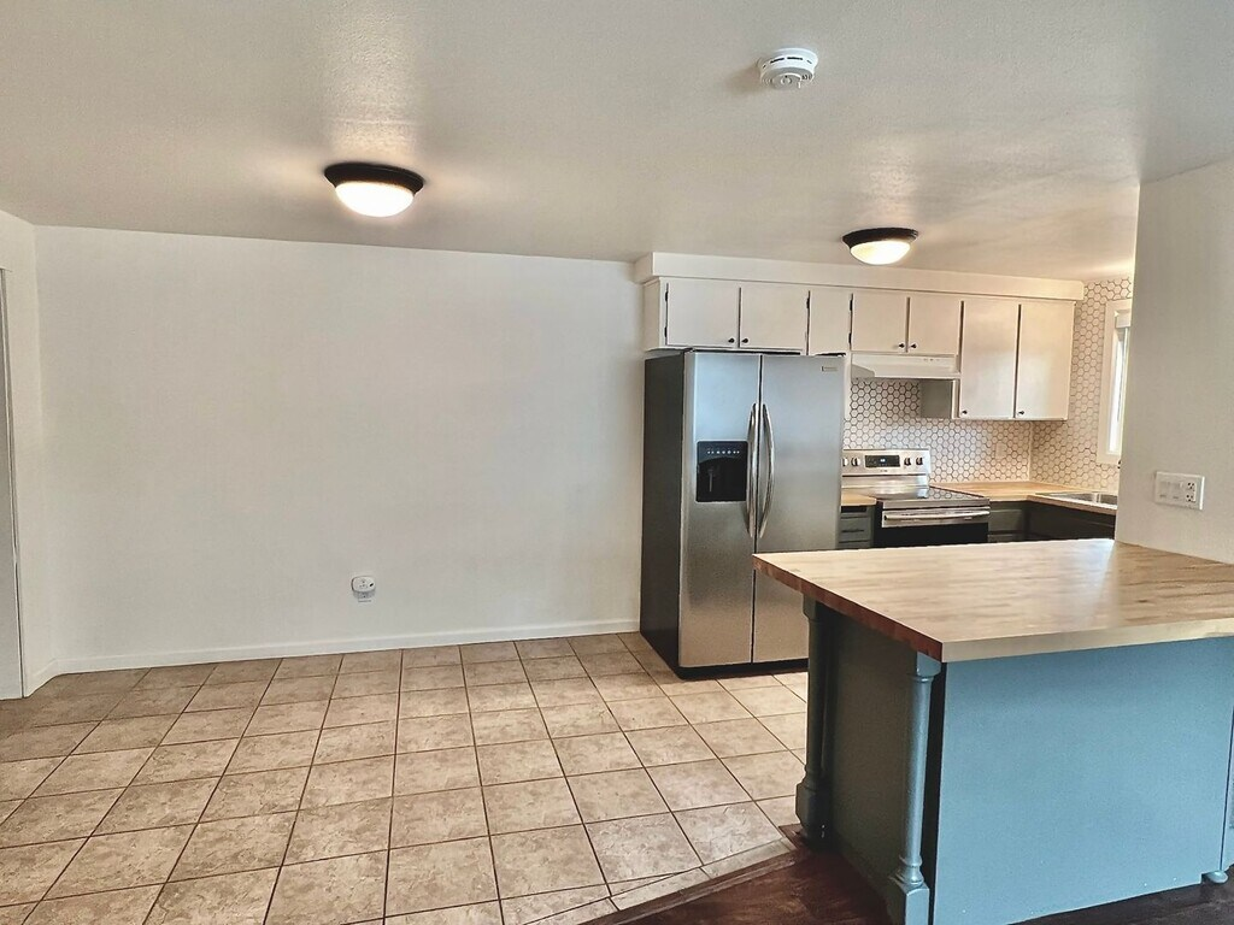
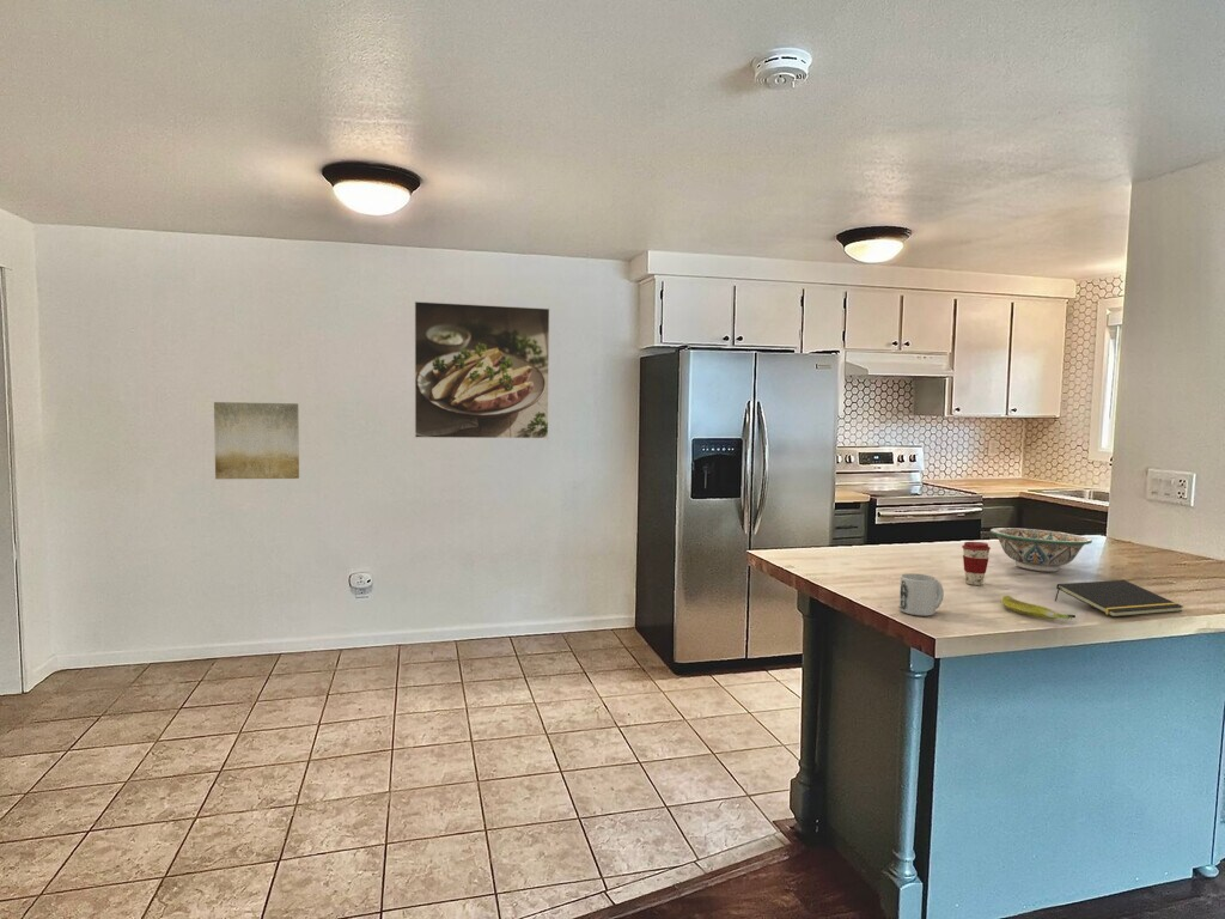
+ mug (922, 594)
+ coffee cup (975, 562)
+ wall art (257, 440)
+ notepad (1117, 597)
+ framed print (482, 371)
+ decorative bowl (1038, 550)
+ banana (1029, 607)
